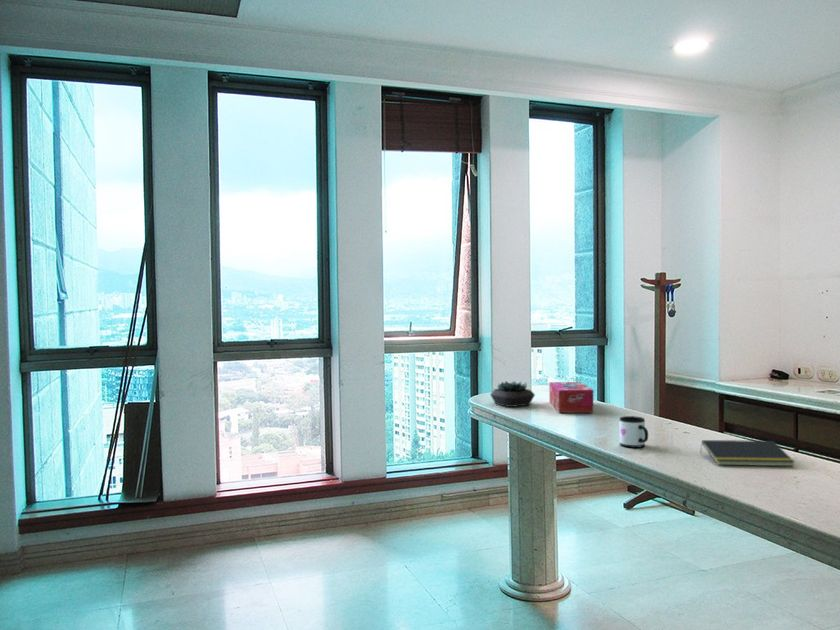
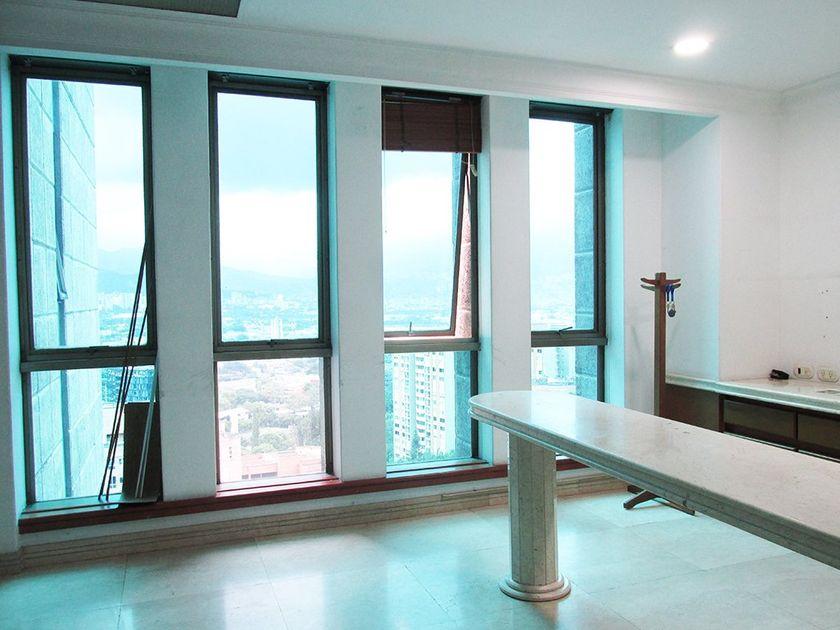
- tissue box (570, 396)
- mug (635, 432)
- notepad (746, 452)
- succulent plant (512, 392)
